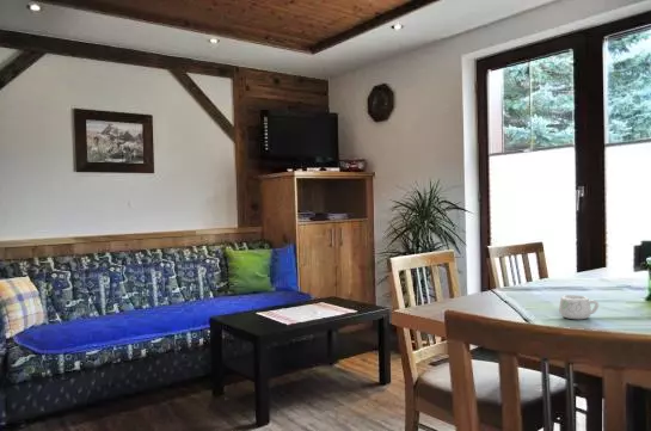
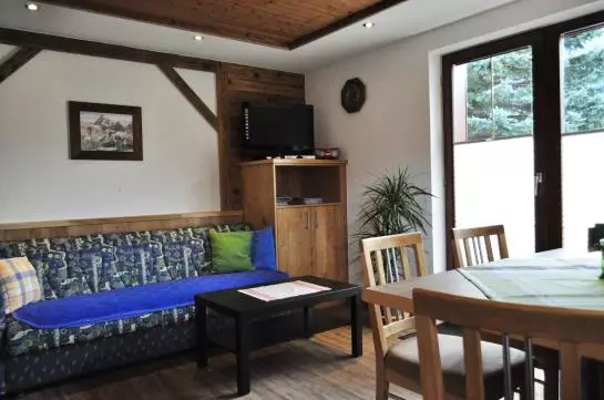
- teacup (578, 307)
